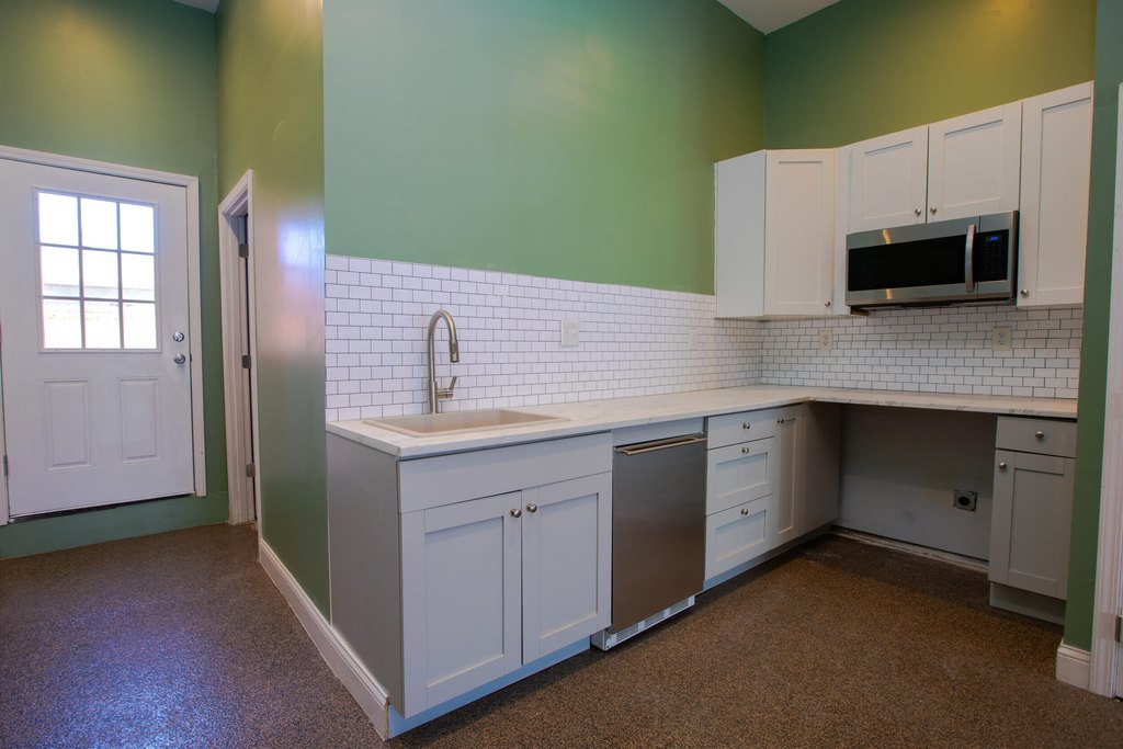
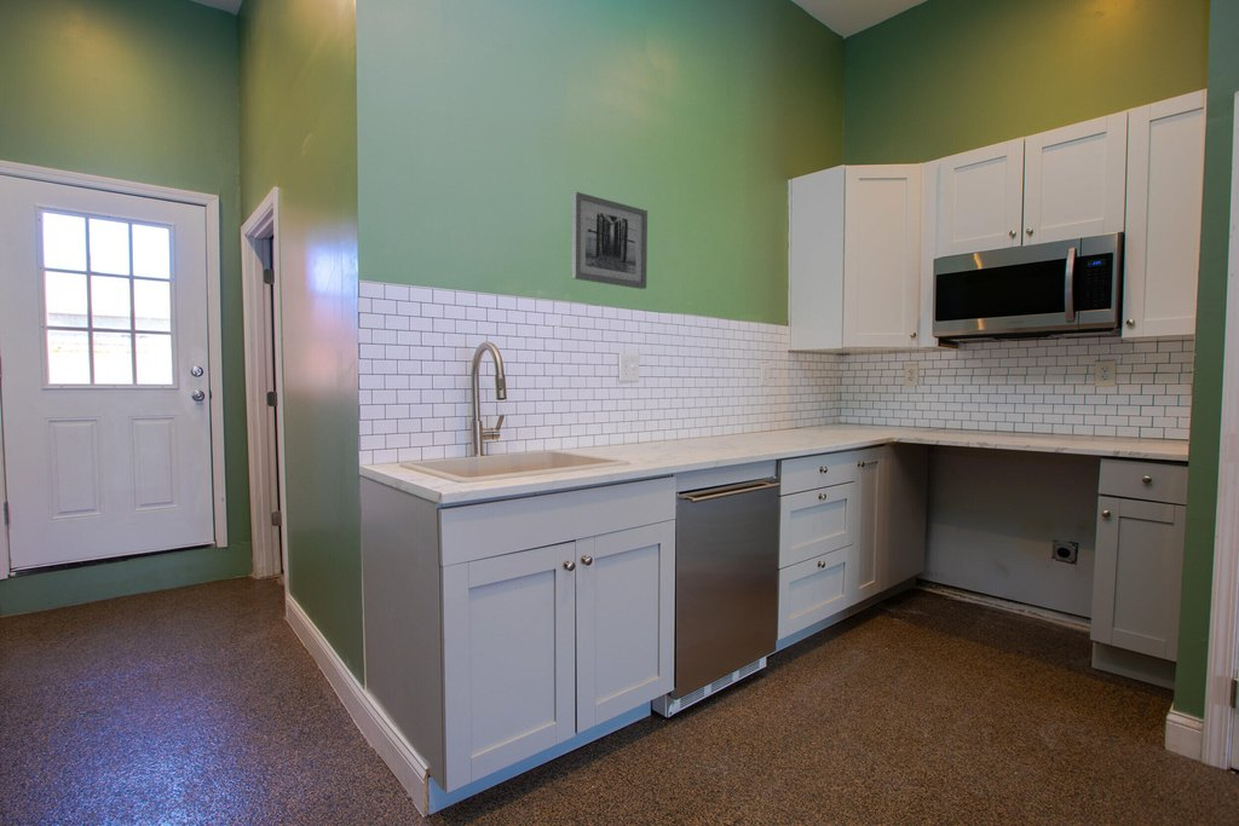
+ wall art (611, 243)
